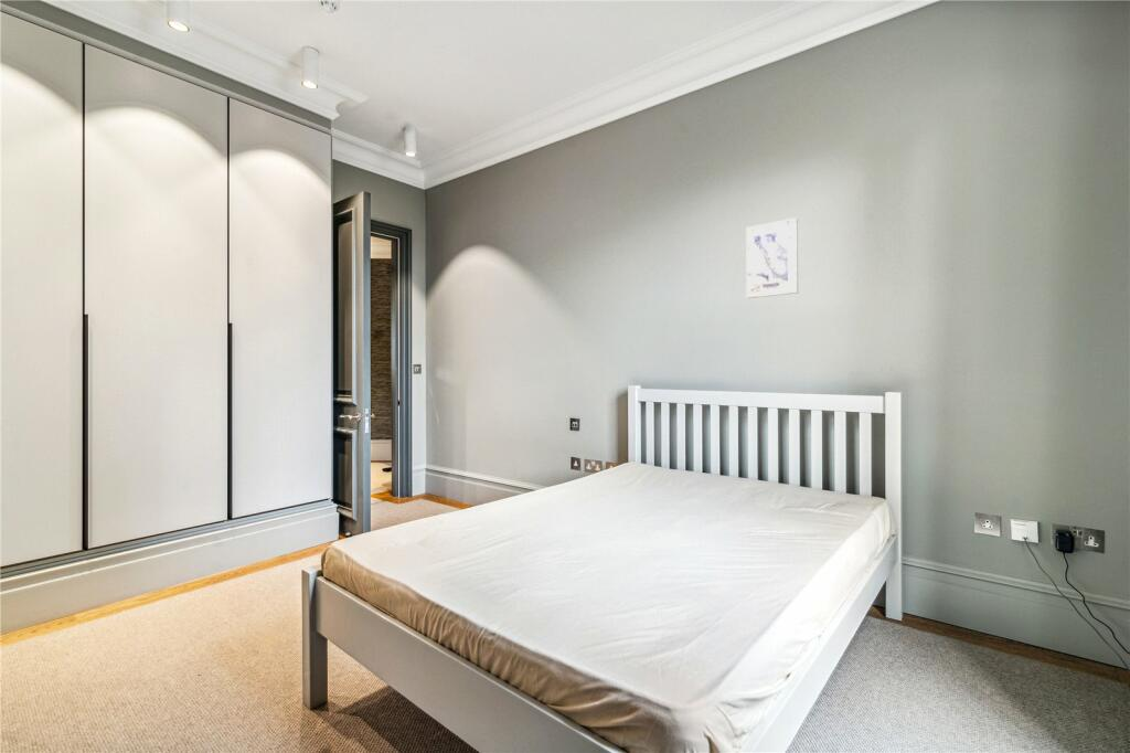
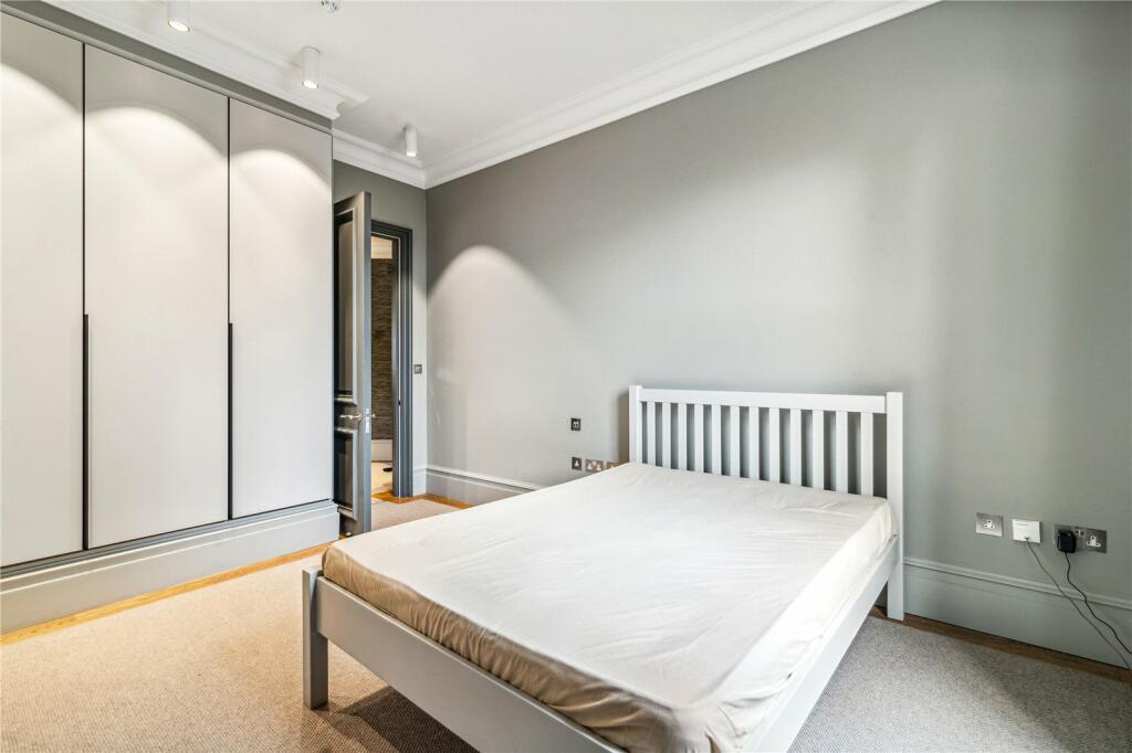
- wall art (771, 258)
